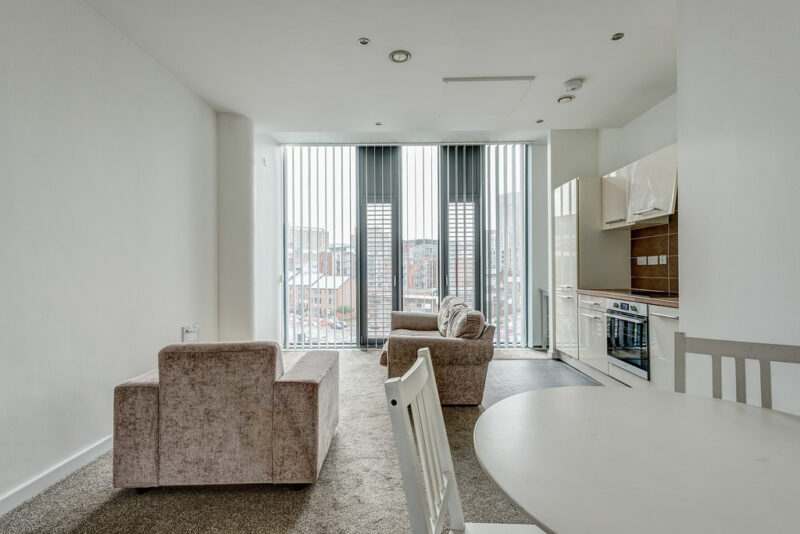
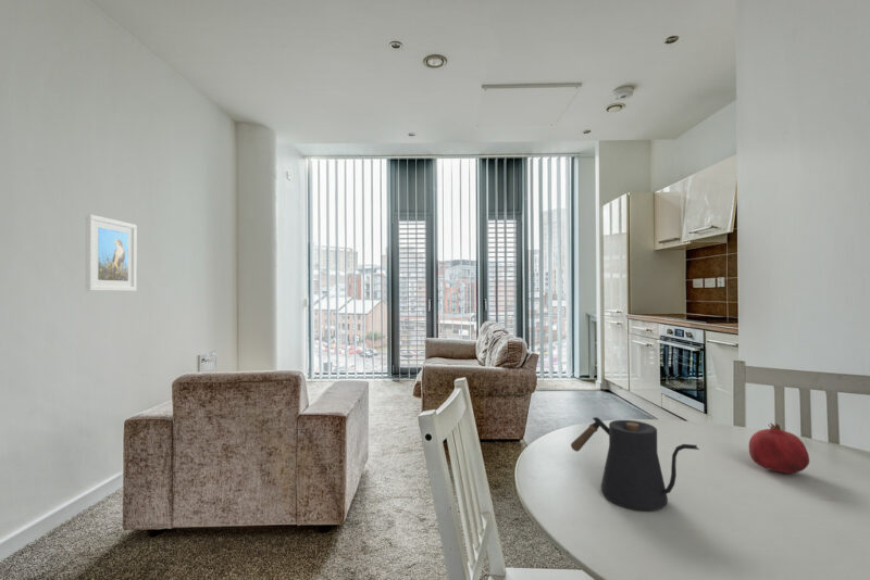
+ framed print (112, 255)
+ fruit (778, 446)
+ kettle (629, 458)
